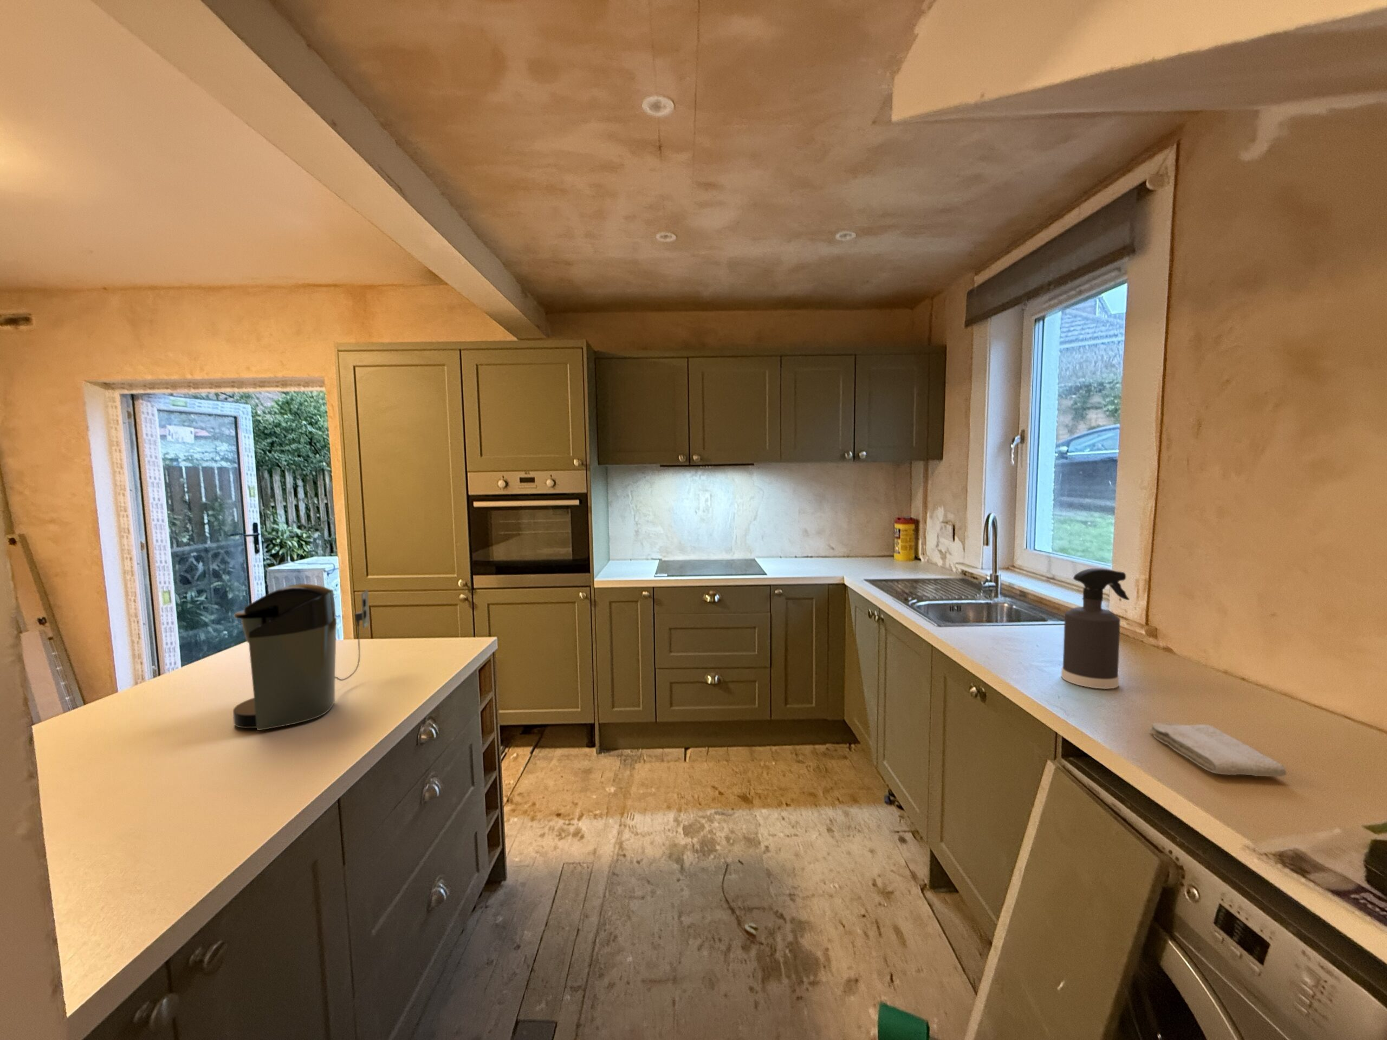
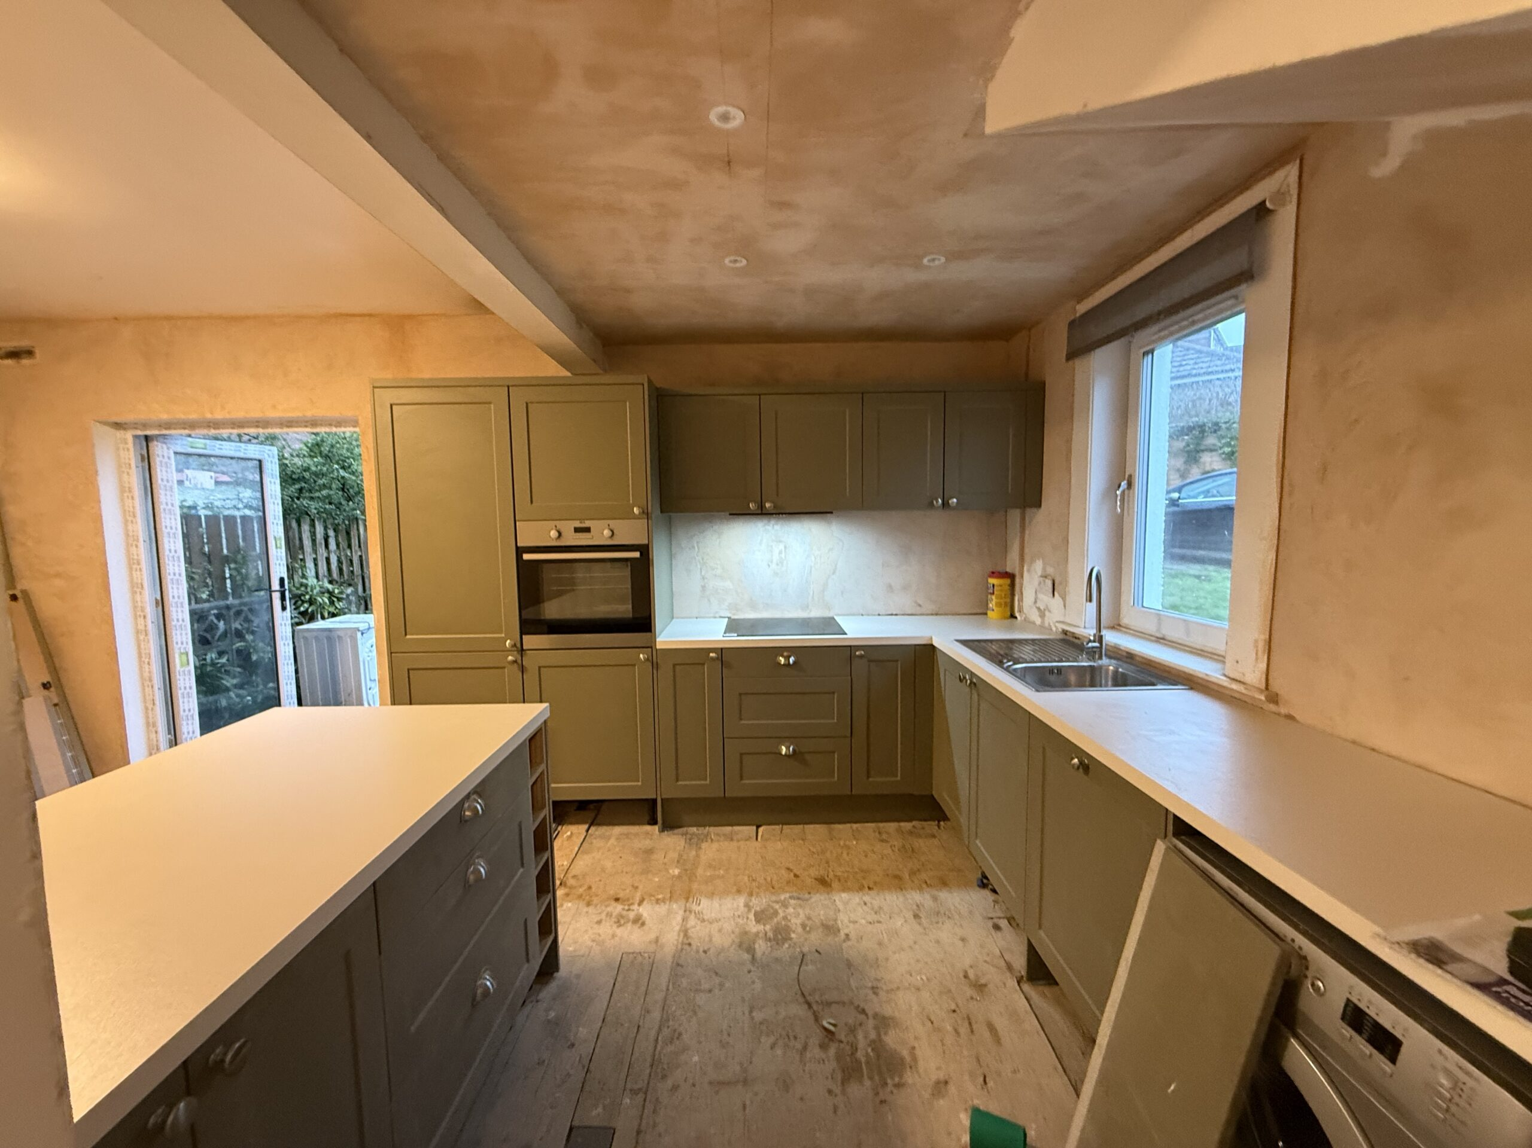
- washcloth (1211, 746)
- spray bottle (1095, 625)
- coffee maker (300, 642)
